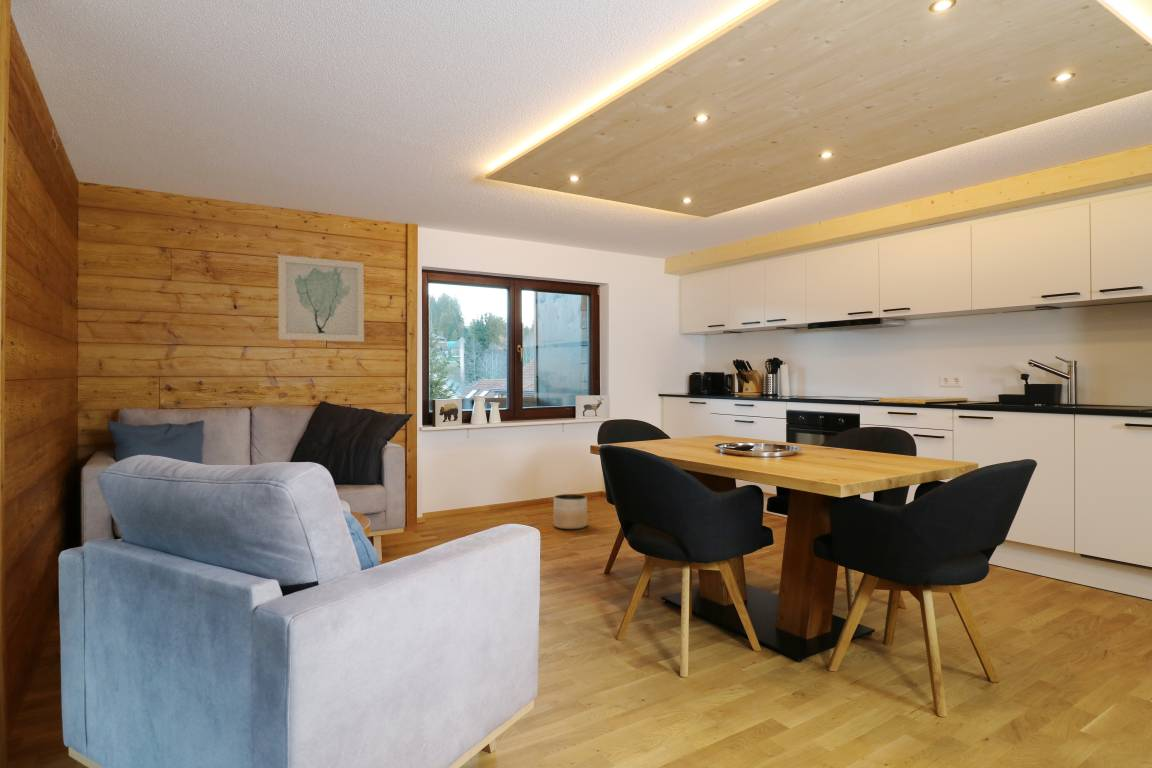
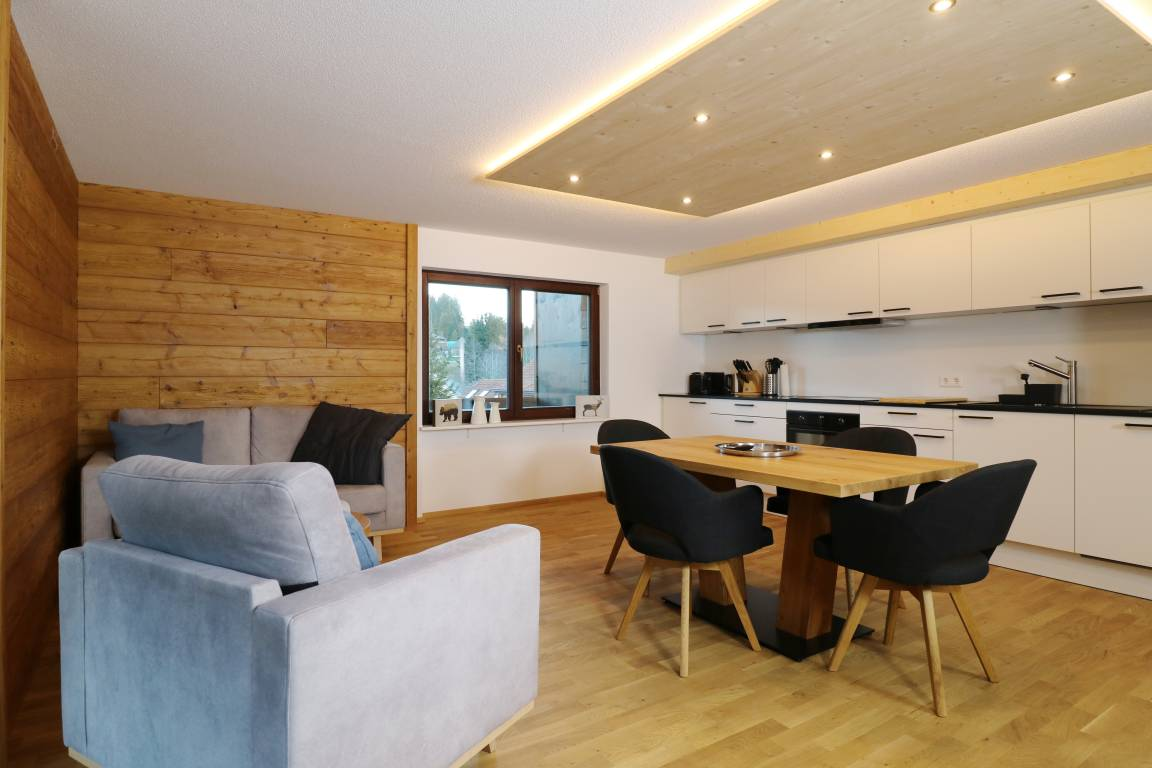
- wall art (322, 299)
- planter (570, 511)
